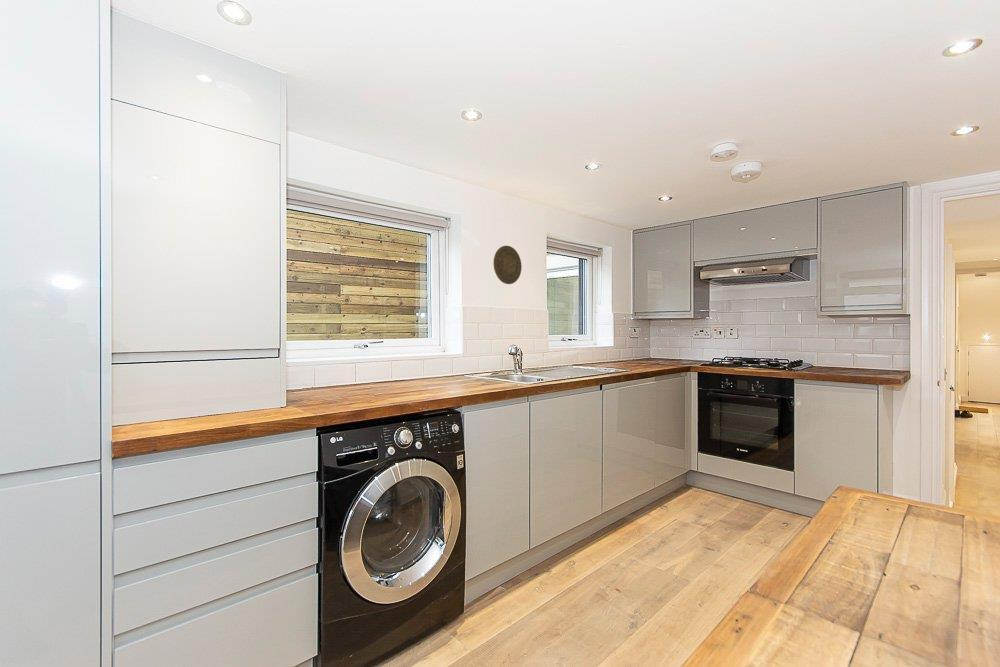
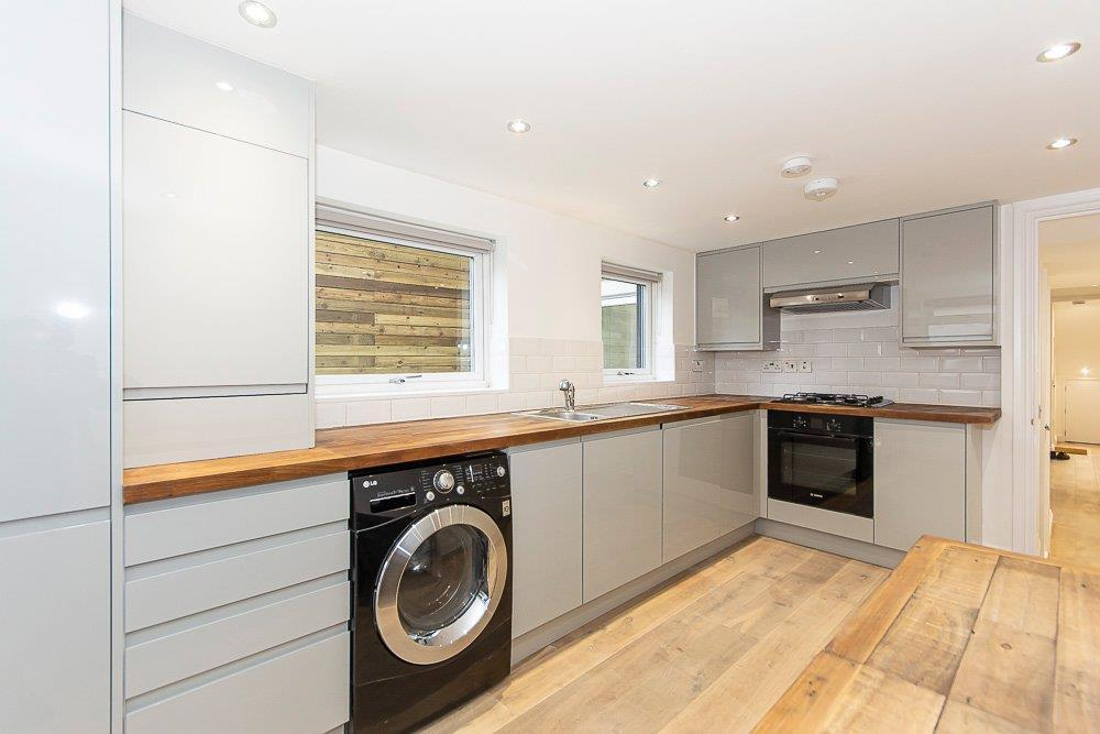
- decorative plate (508, 264)
